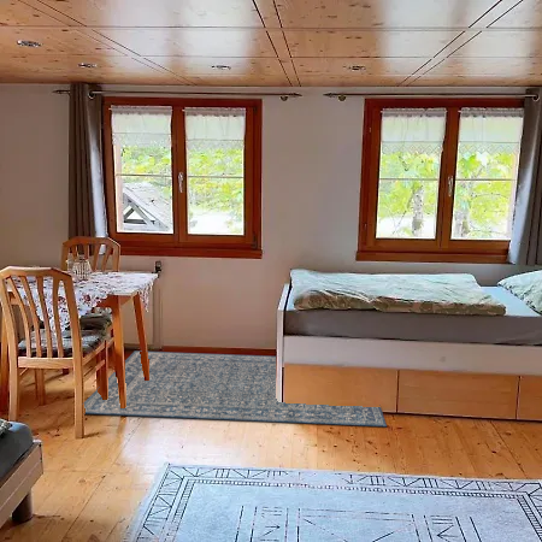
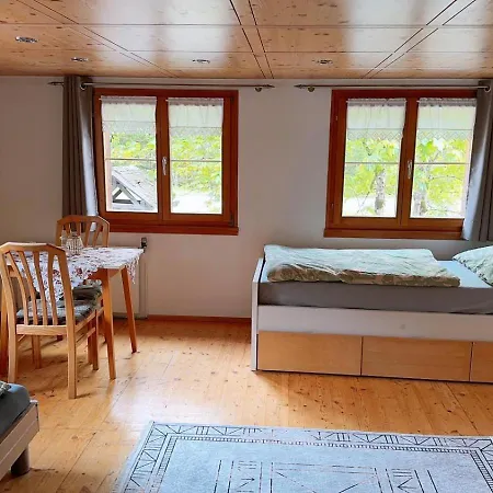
- rug (240, 382)
